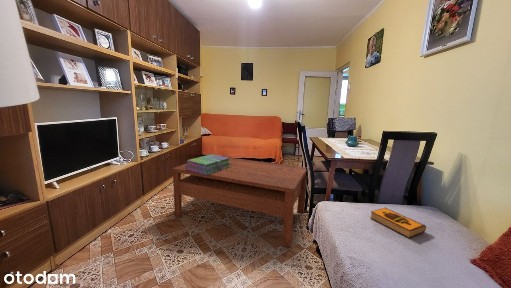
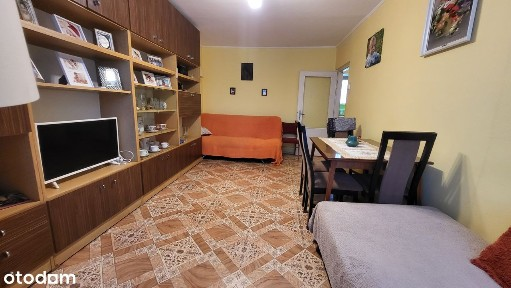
- hardback book (396, 221)
- coffee table (241, 191)
- stack of books (208, 163)
